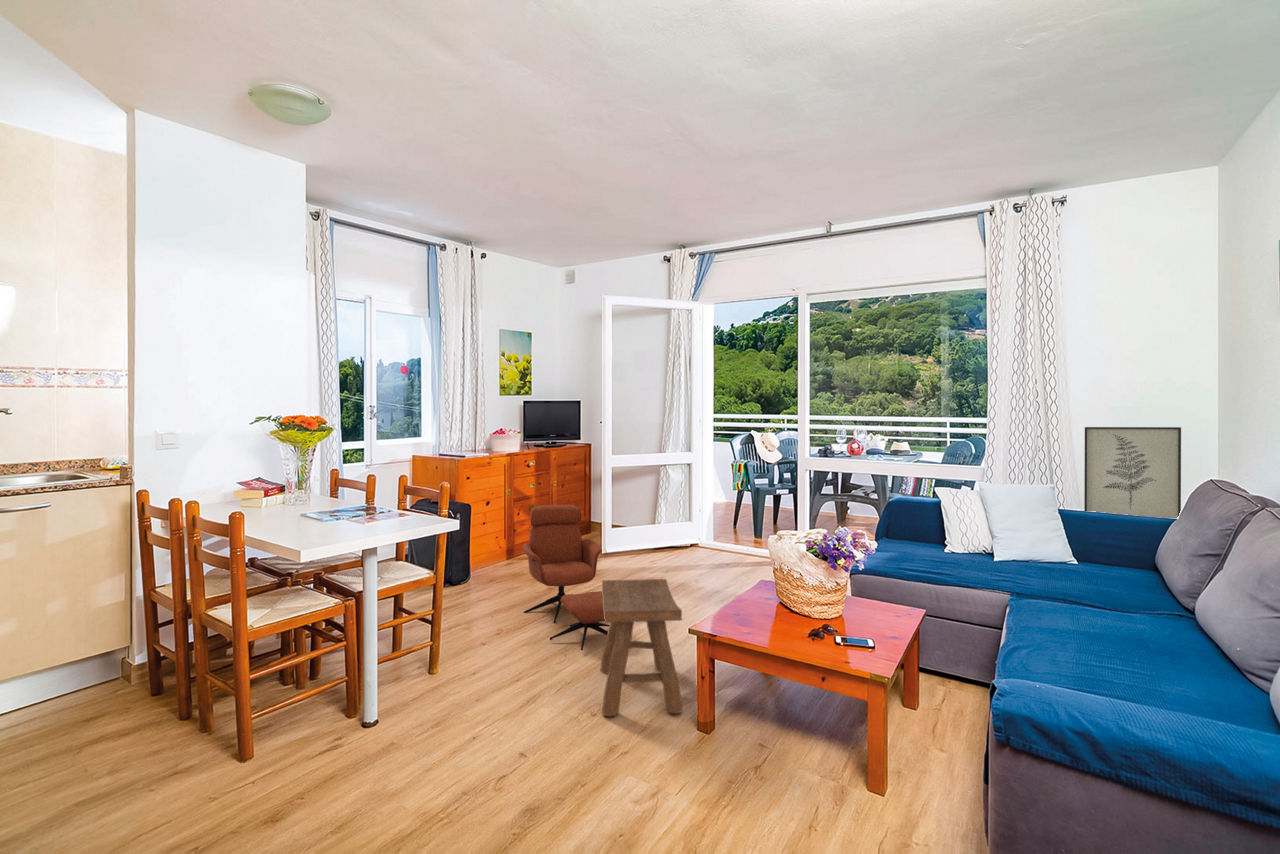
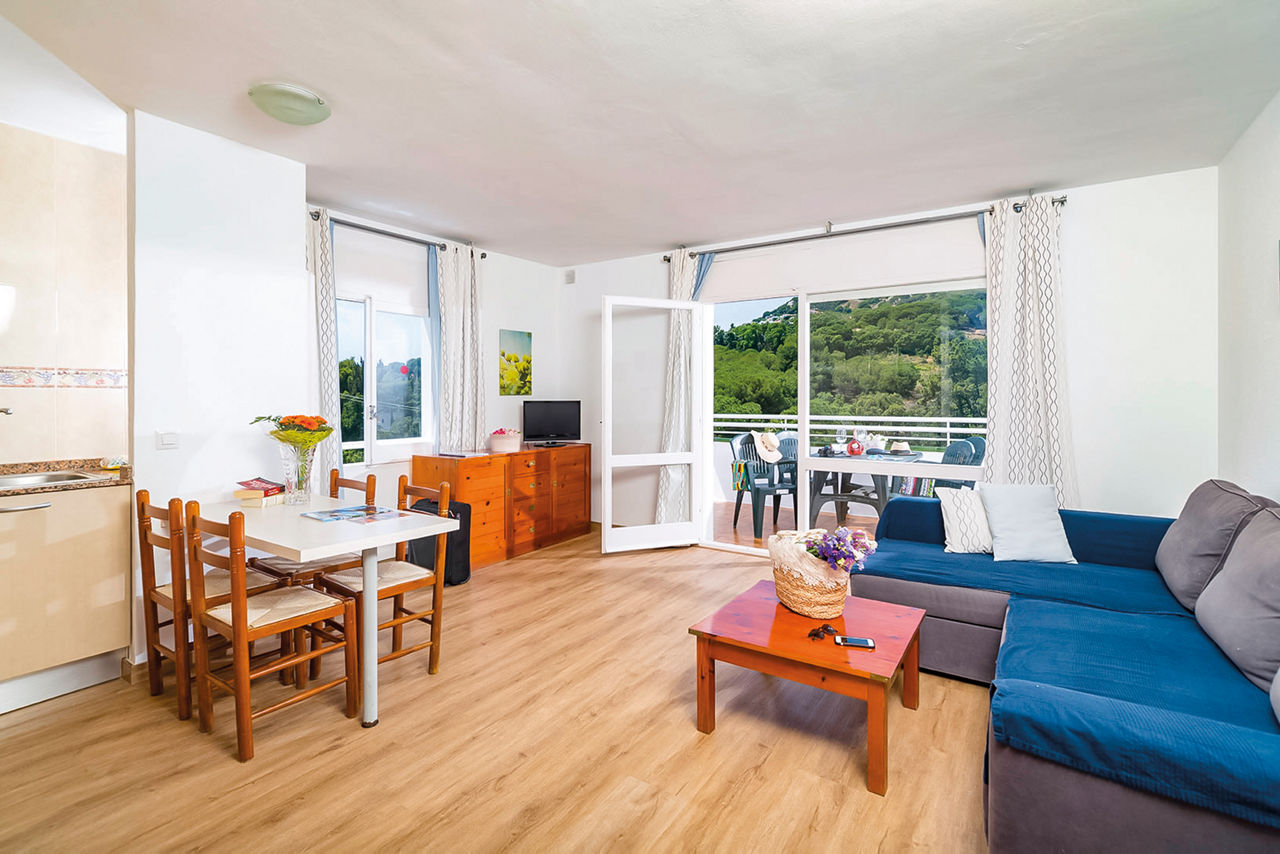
- lounge chair (573, 567)
- wall art (1130, 473)
- stool (638, 641)
